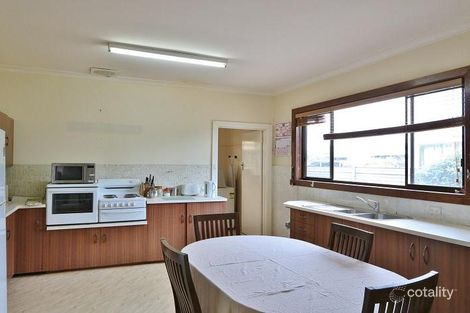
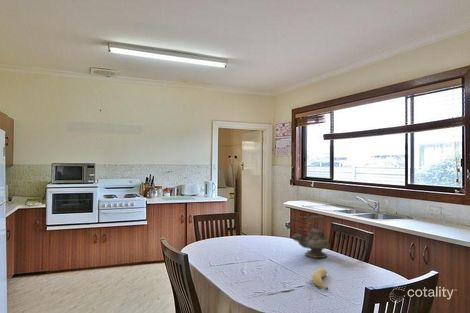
+ banana (323, 276)
+ teapot (309, 235)
